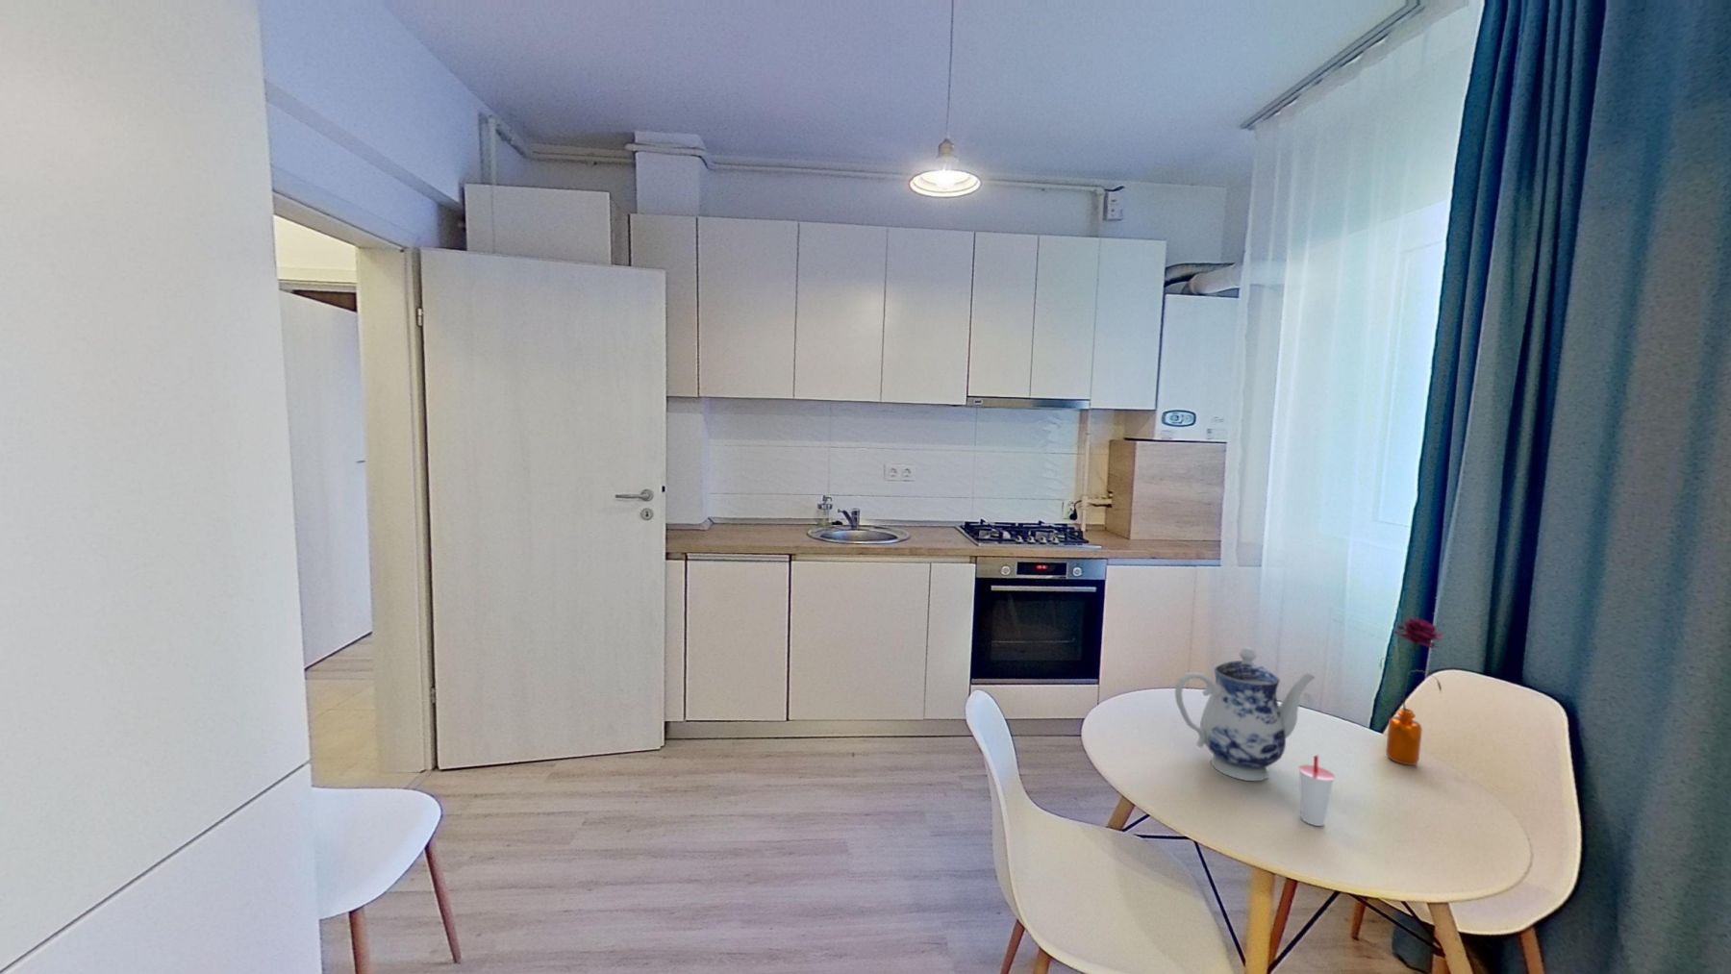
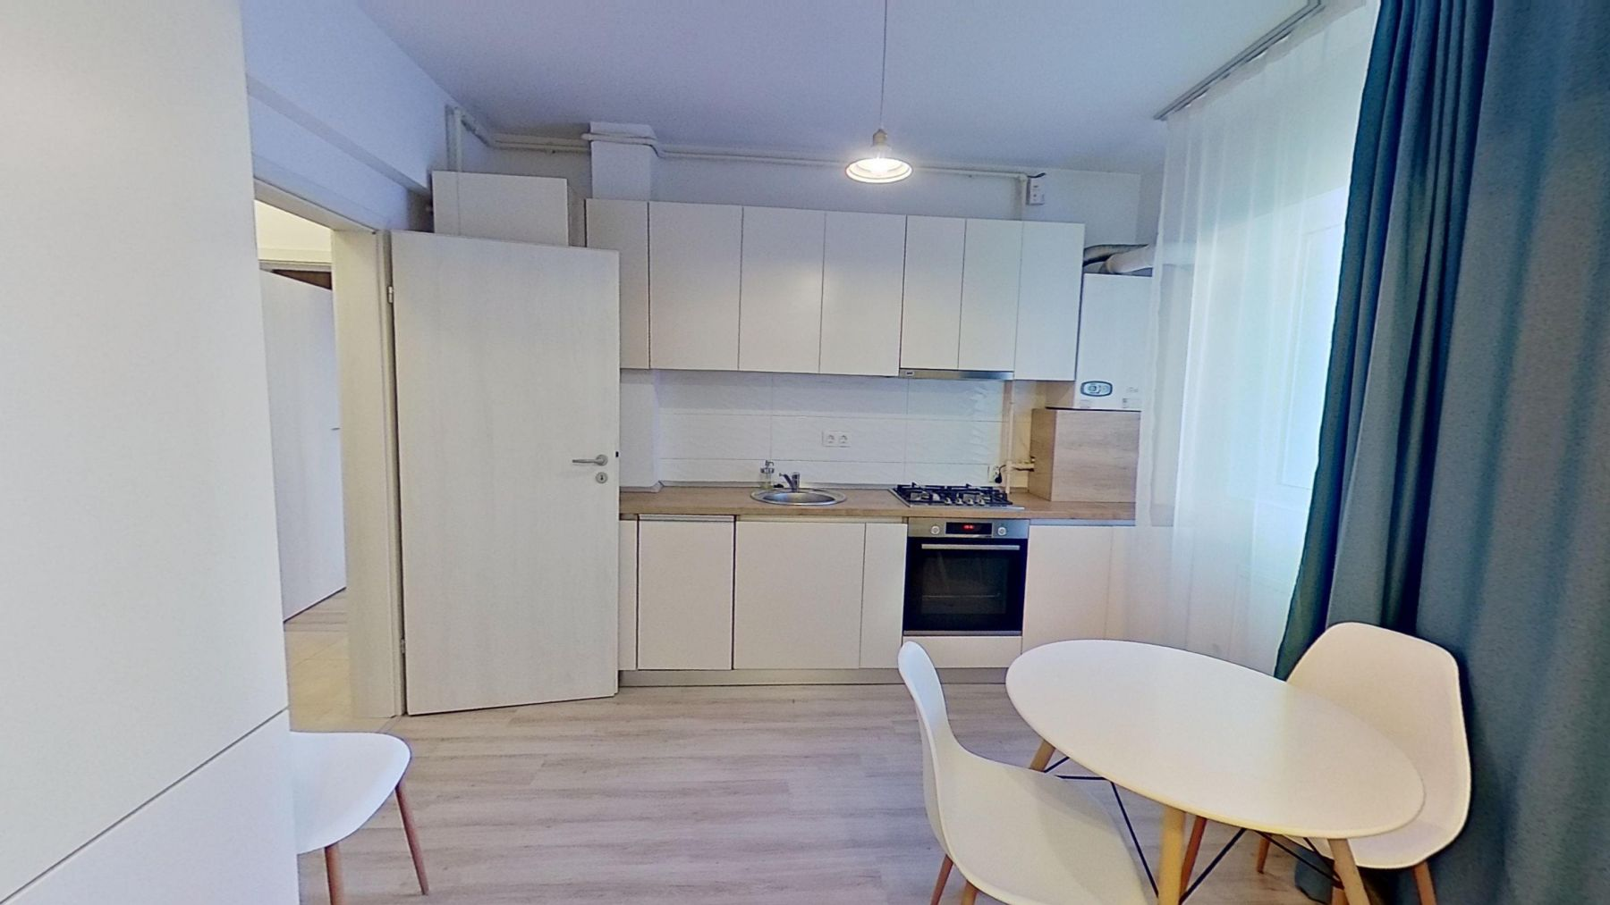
- cup (1315, 787)
- teapot (1244, 708)
- flower (1404, 690)
